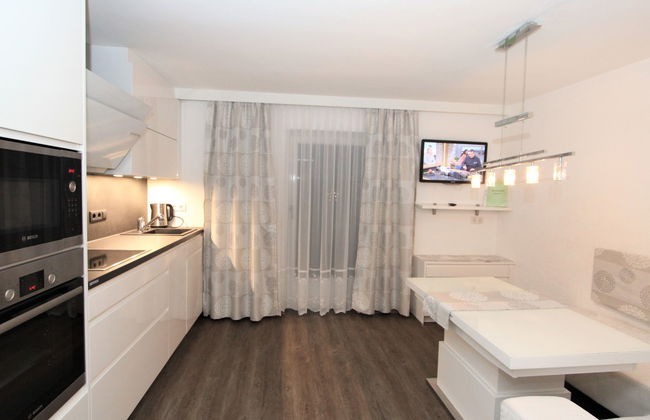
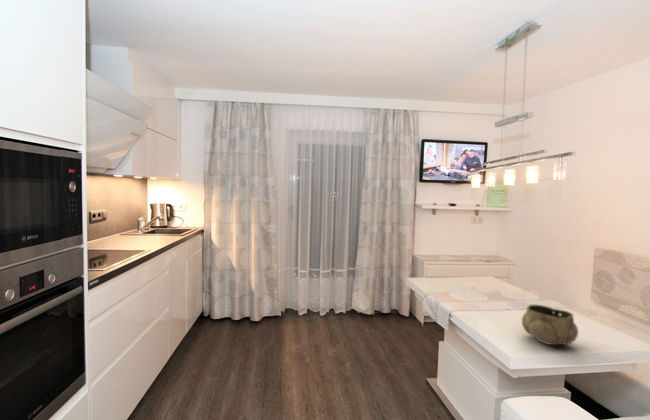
+ decorative bowl (548, 325)
